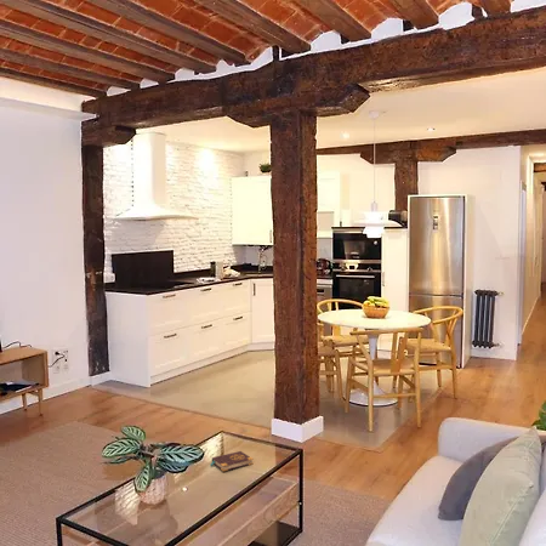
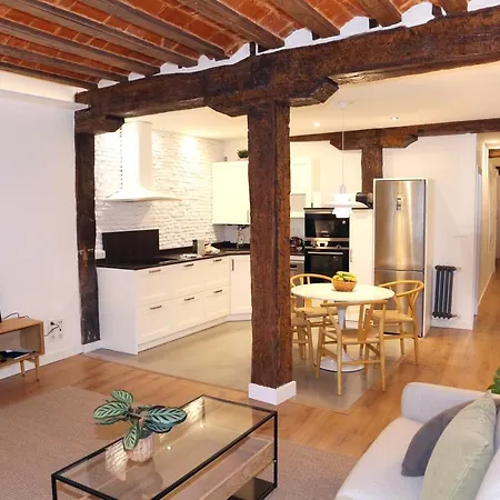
- book (232, 460)
